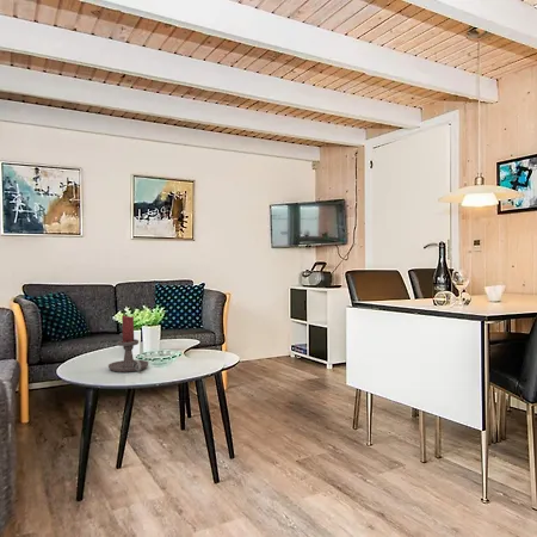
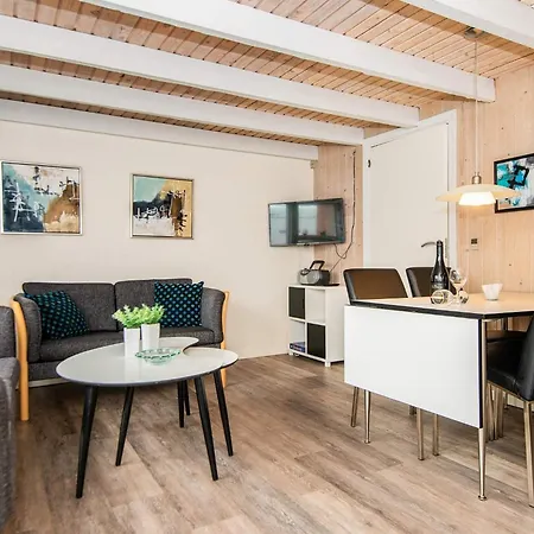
- candle holder (130, 342)
